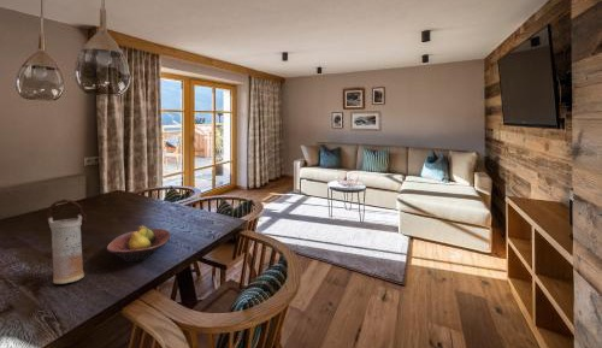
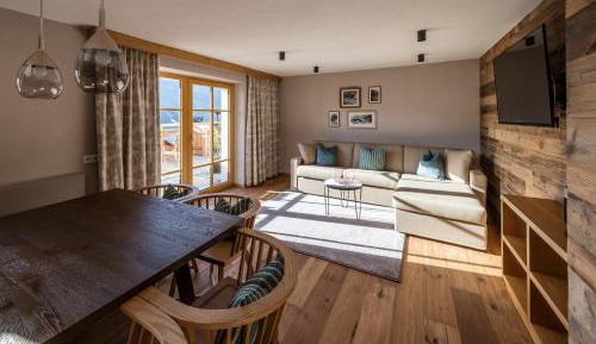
- fruit bowl (141, 240)
- vase (66, 238)
